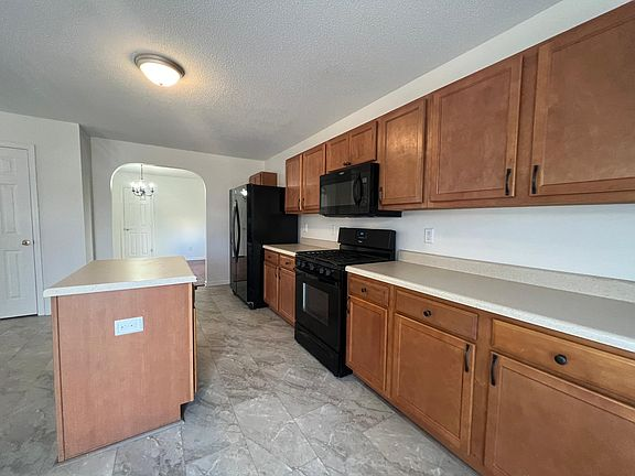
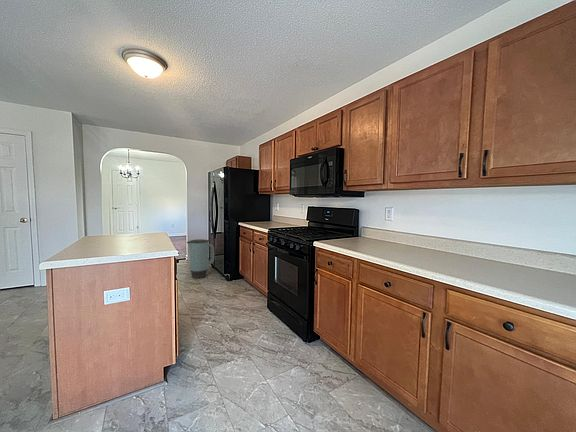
+ trash can (200, 258)
